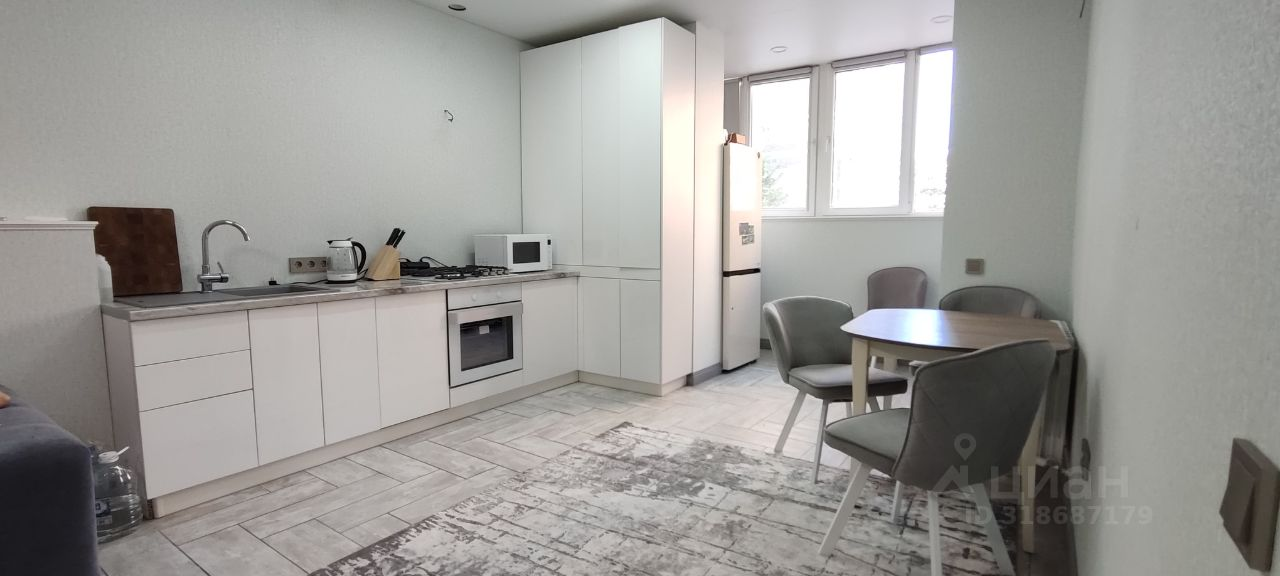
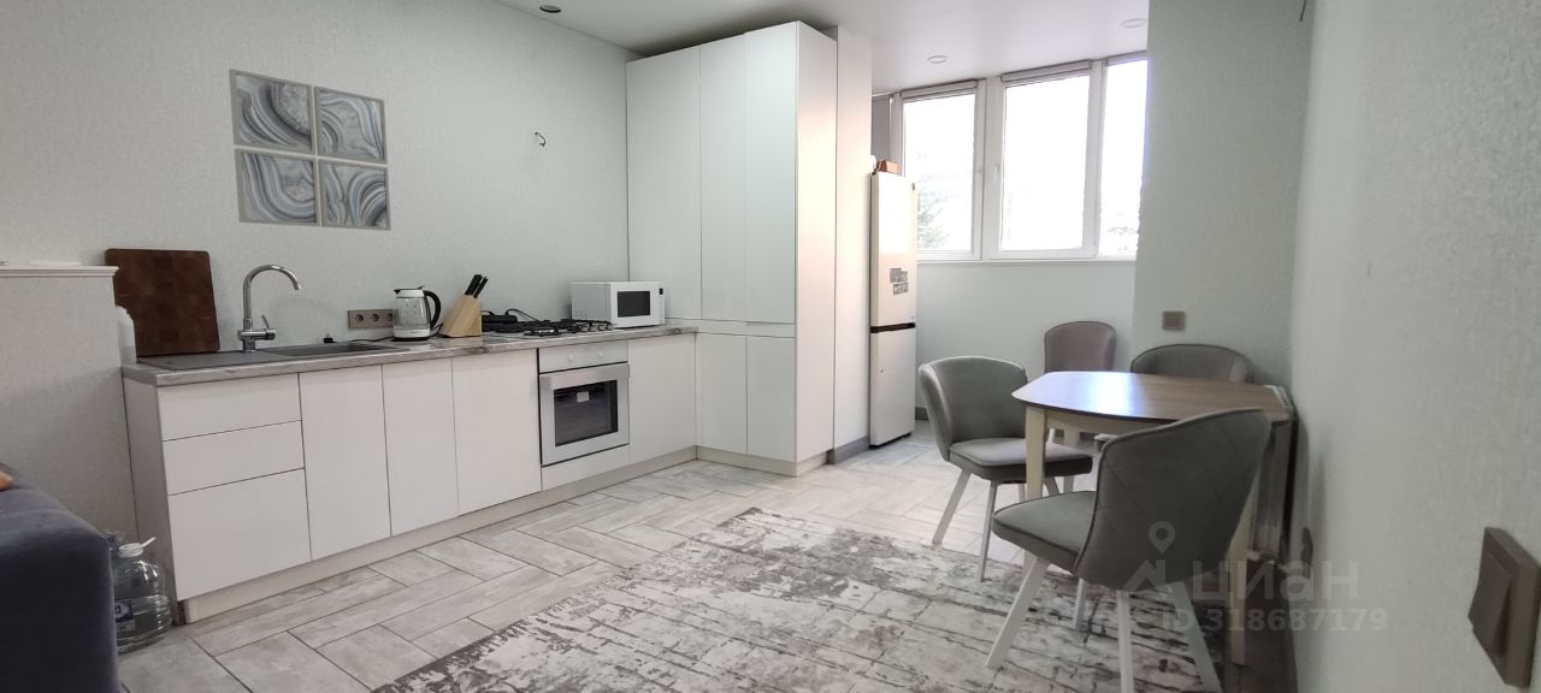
+ wall art (315, 159)
